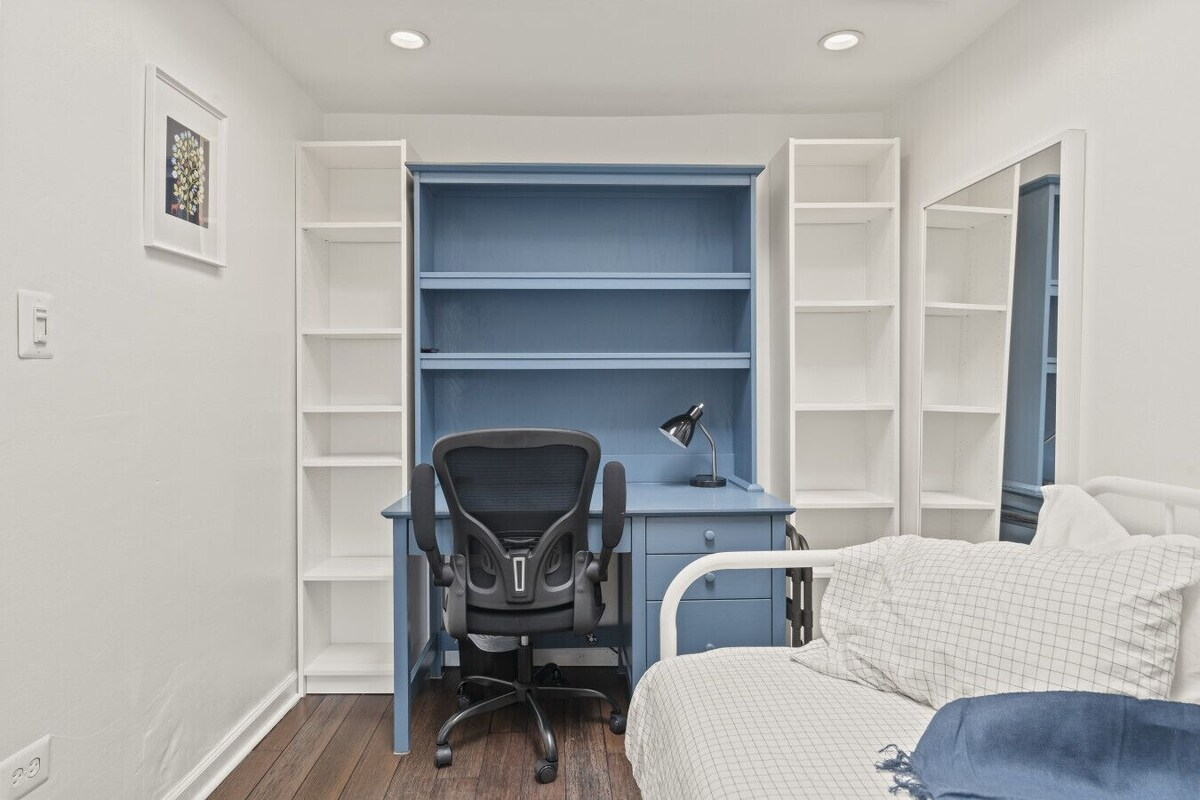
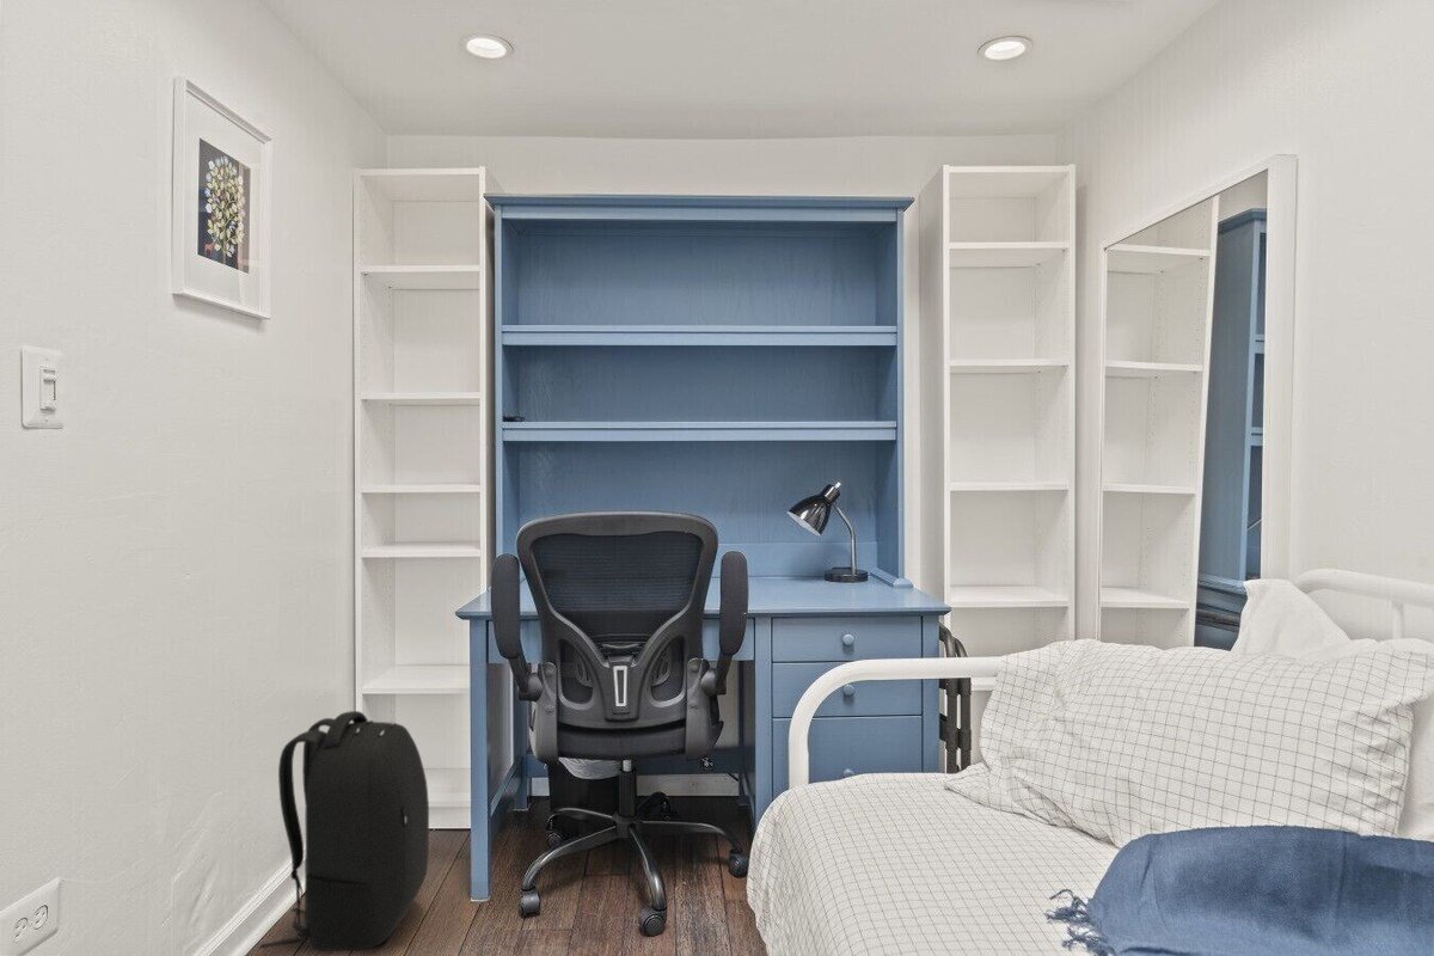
+ backpack (348, 820)
